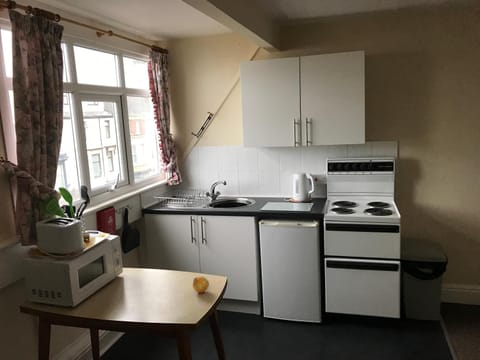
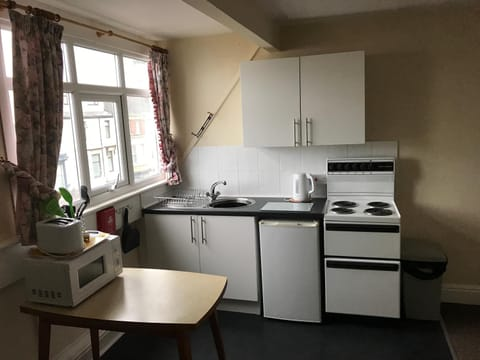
- fruit (201, 284)
